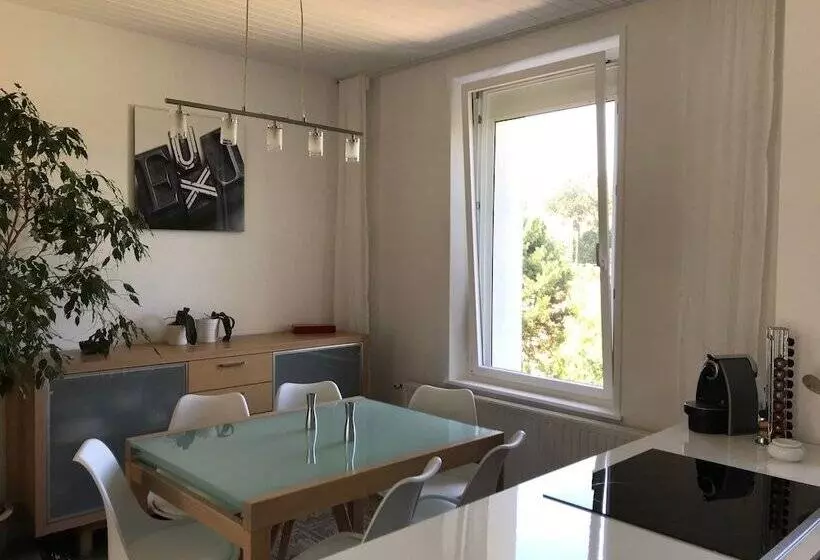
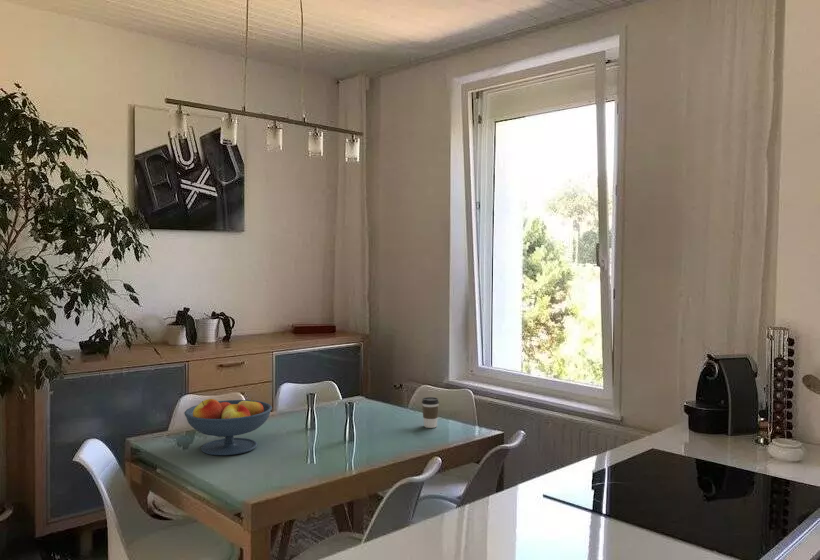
+ coffee cup (430, 412)
+ fruit bowl (229, 421)
